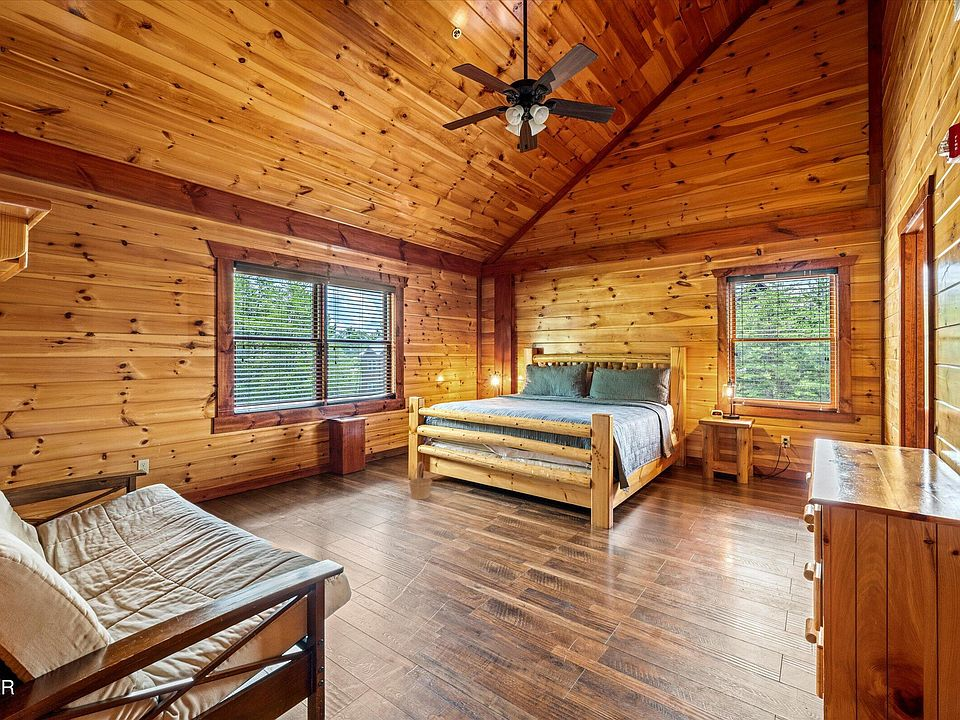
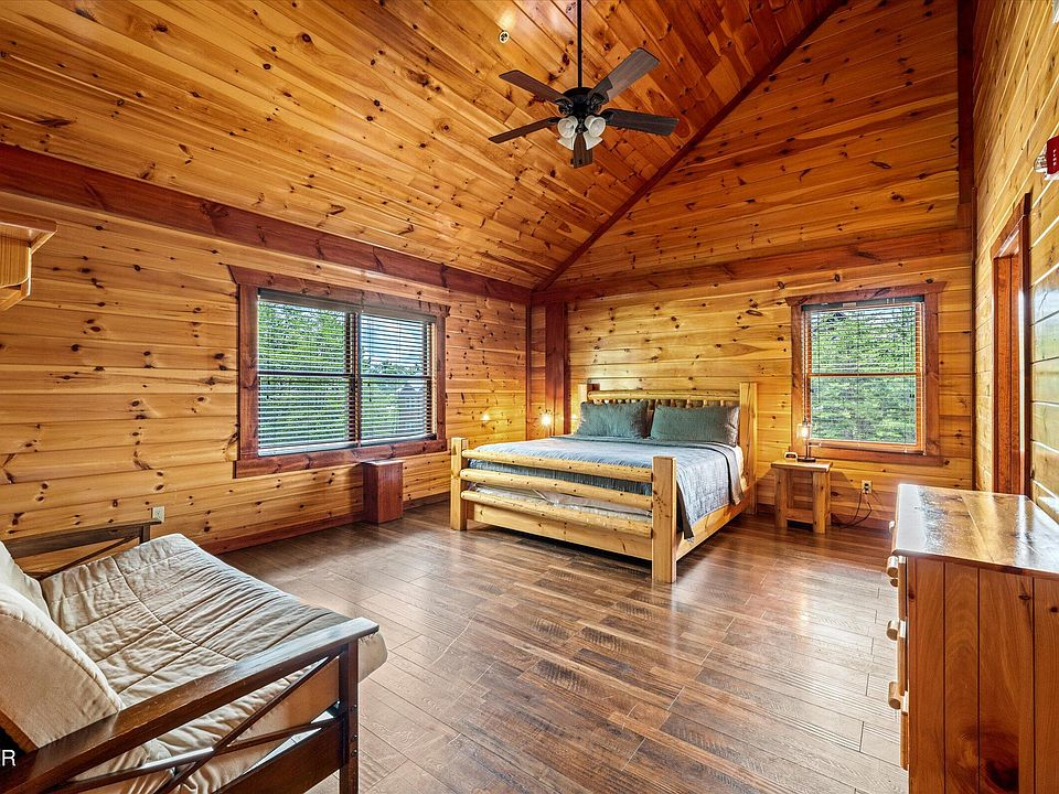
- basket (420, 479)
